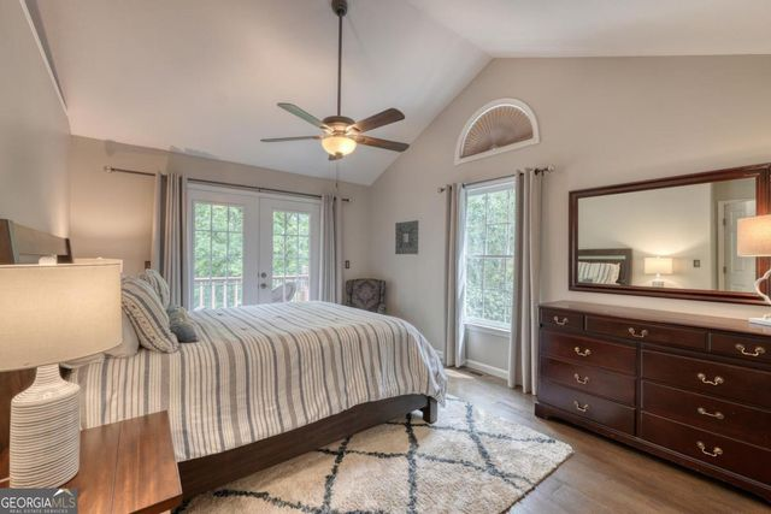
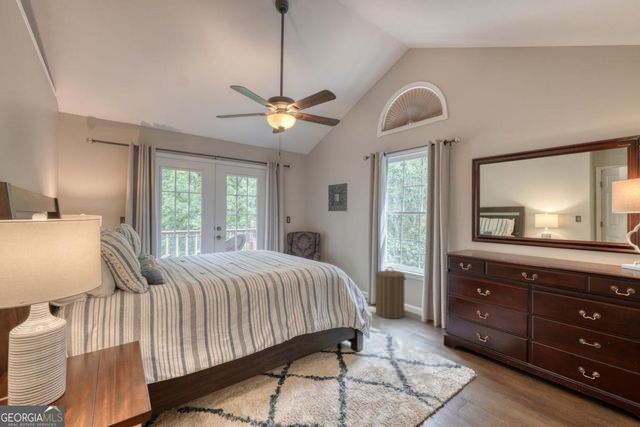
+ laundry hamper (390, 290)
